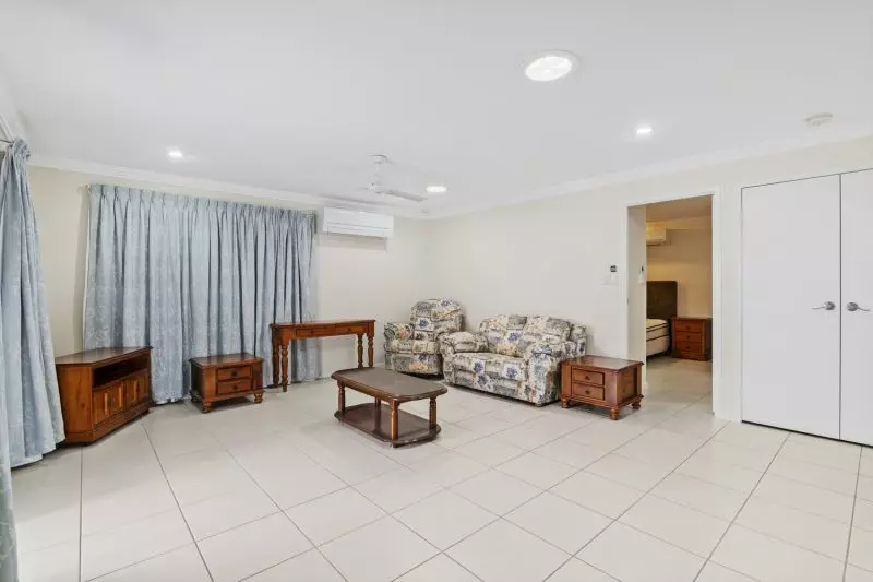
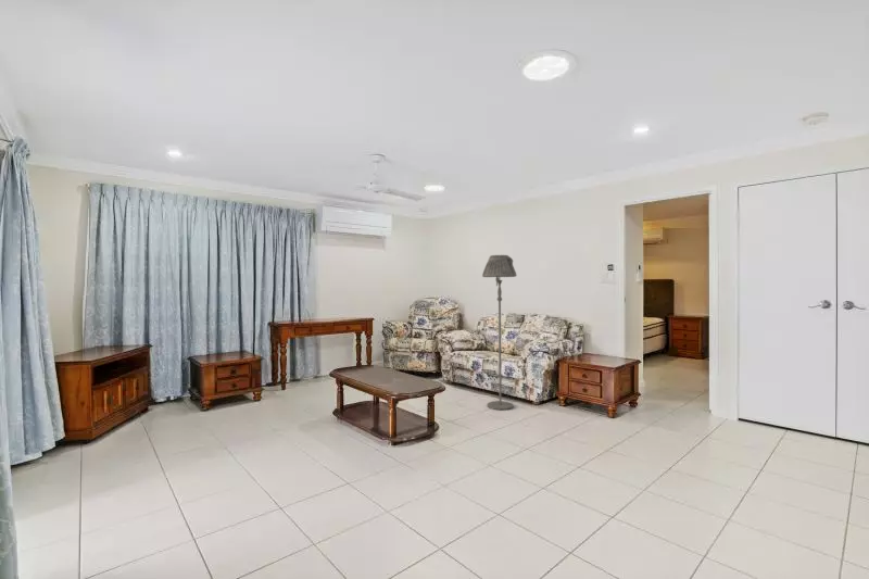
+ floor lamp (500, 330)
